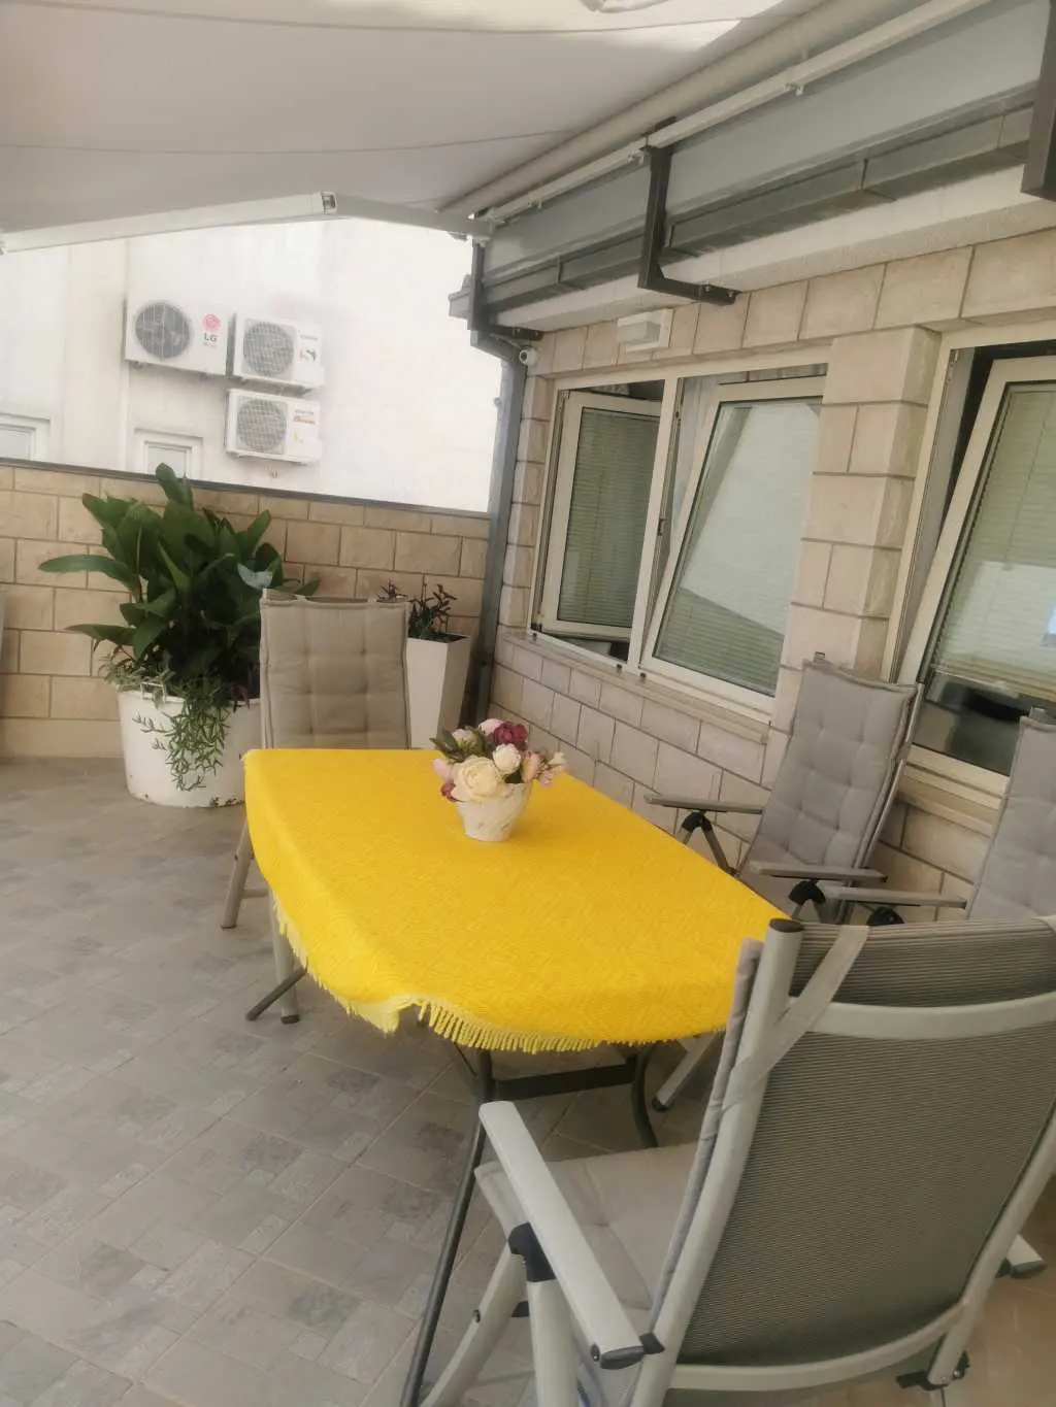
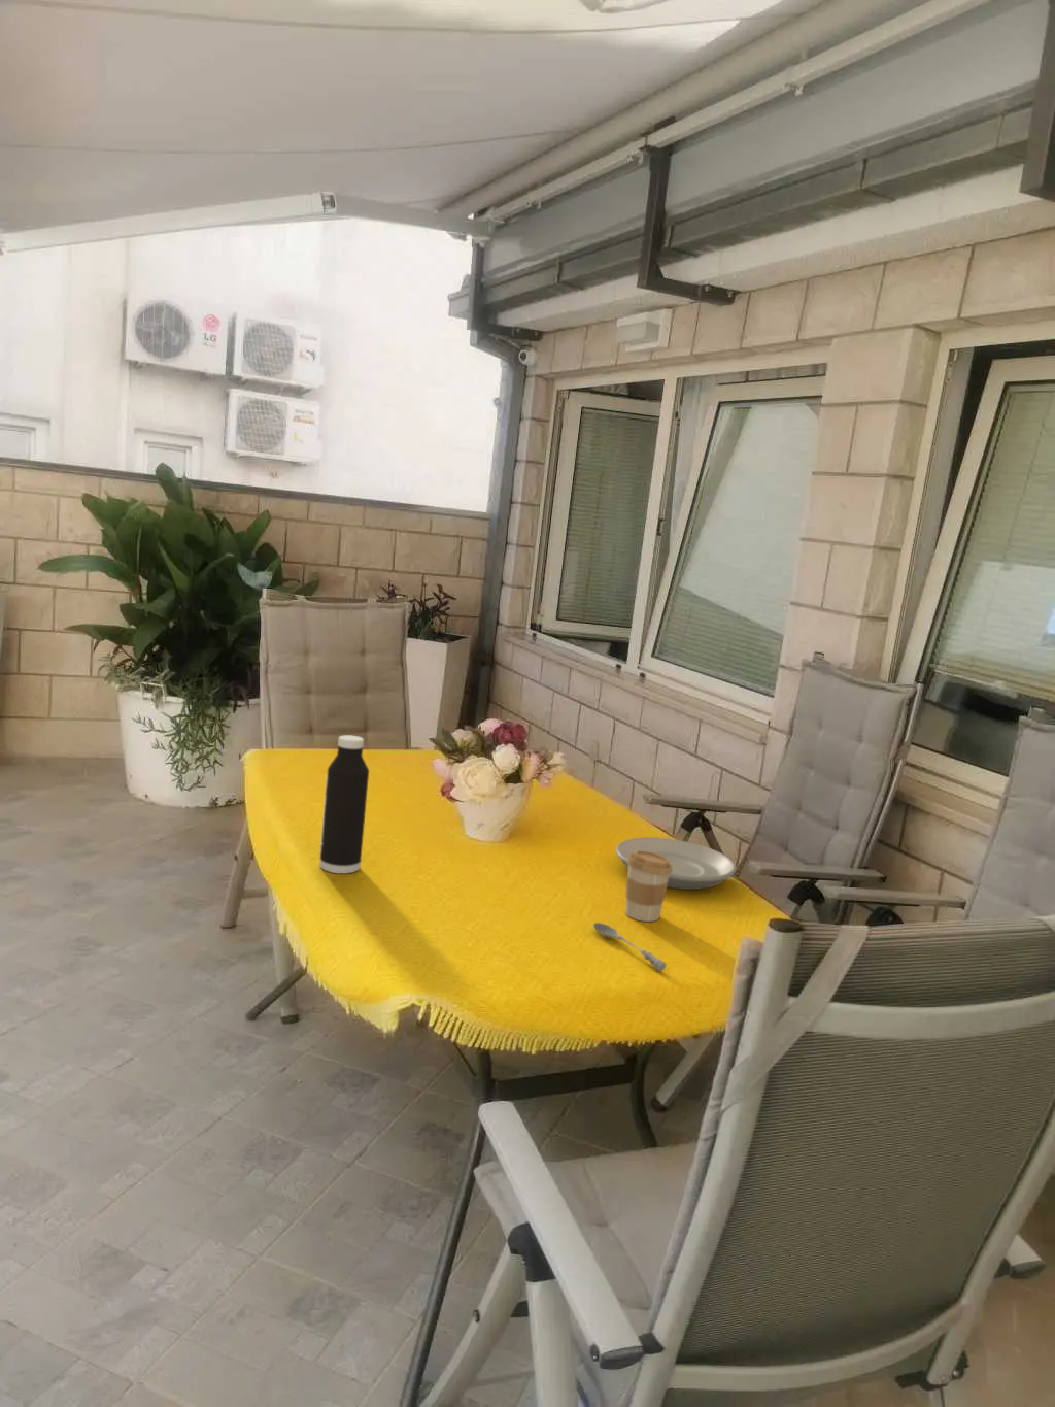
+ plate (674, 865)
+ soupspoon (628, 944)
+ coffee cup (646, 885)
+ water bottle (345, 803)
